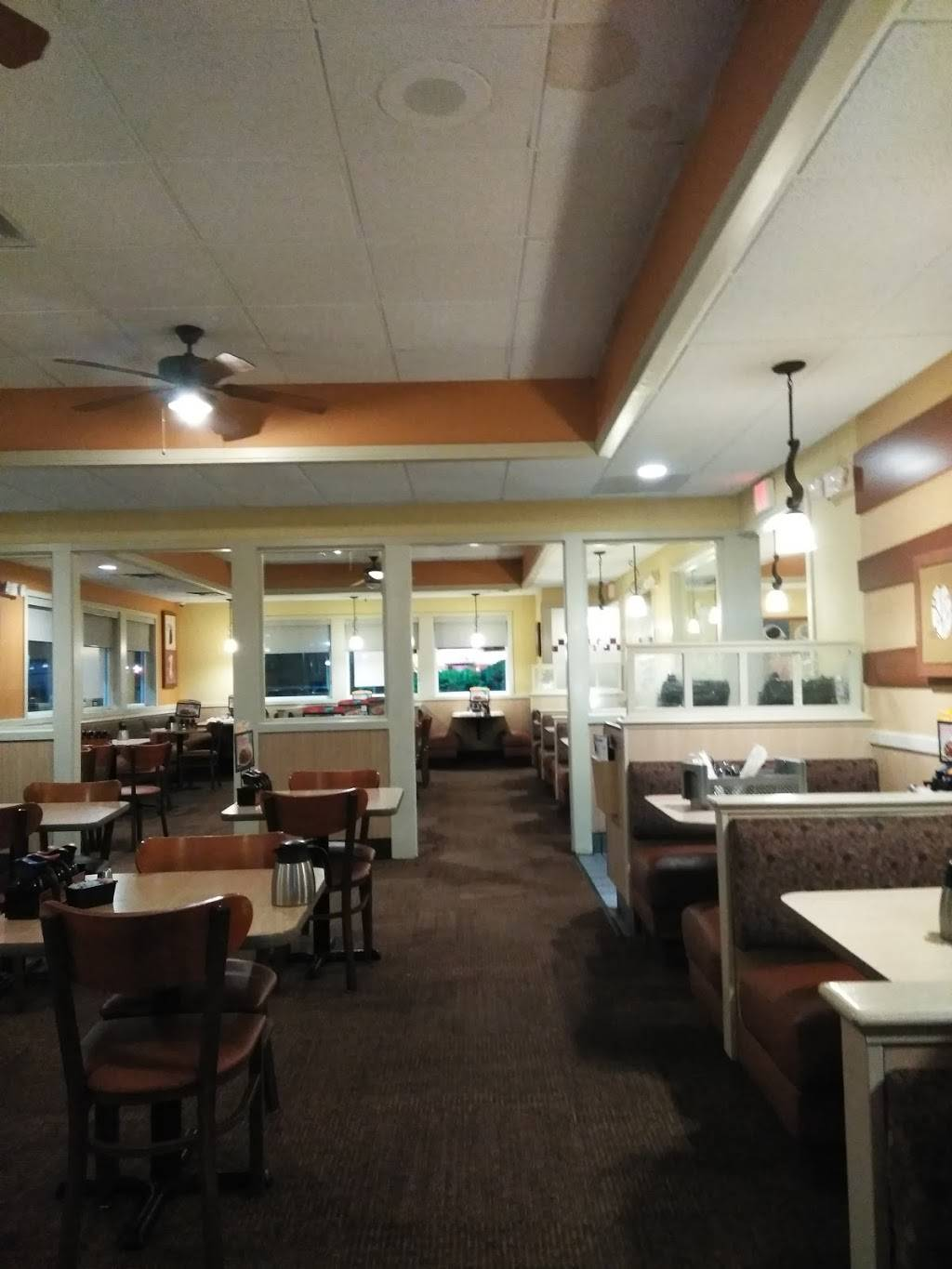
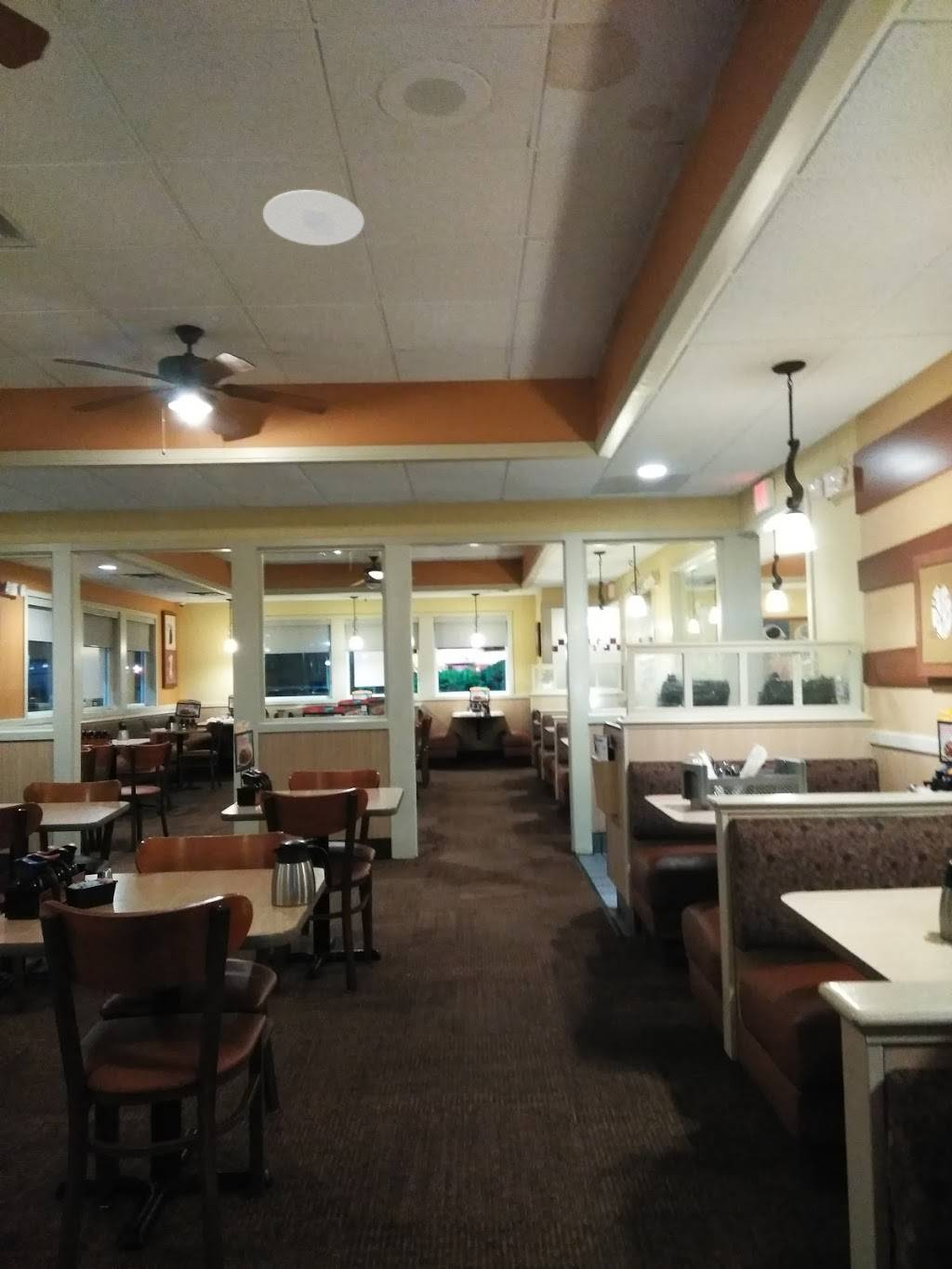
+ recessed light (313, 214)
